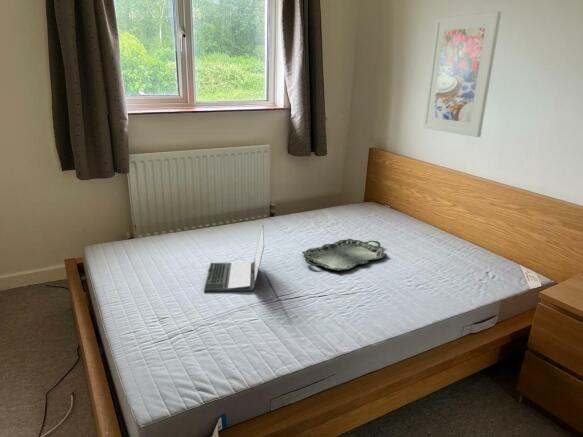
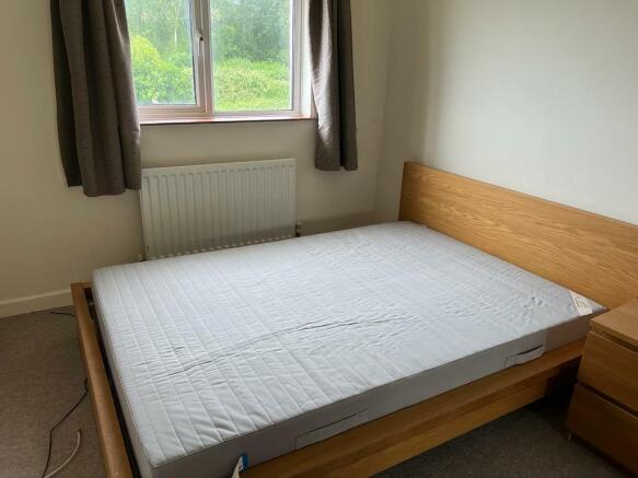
- laptop (235, 262)
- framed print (457, 76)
- serving tray (344, 253)
